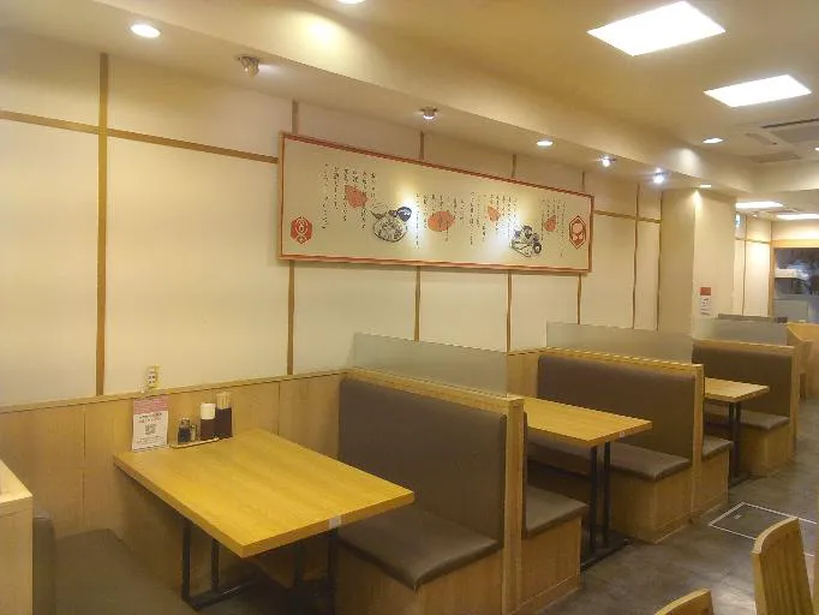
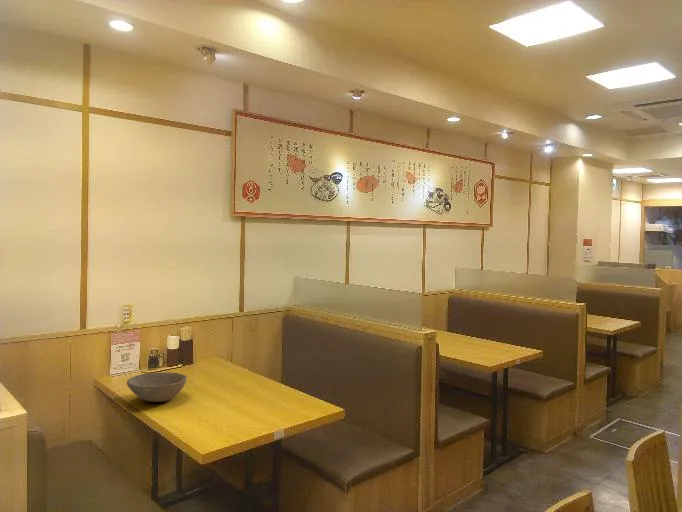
+ bowl (157, 389)
